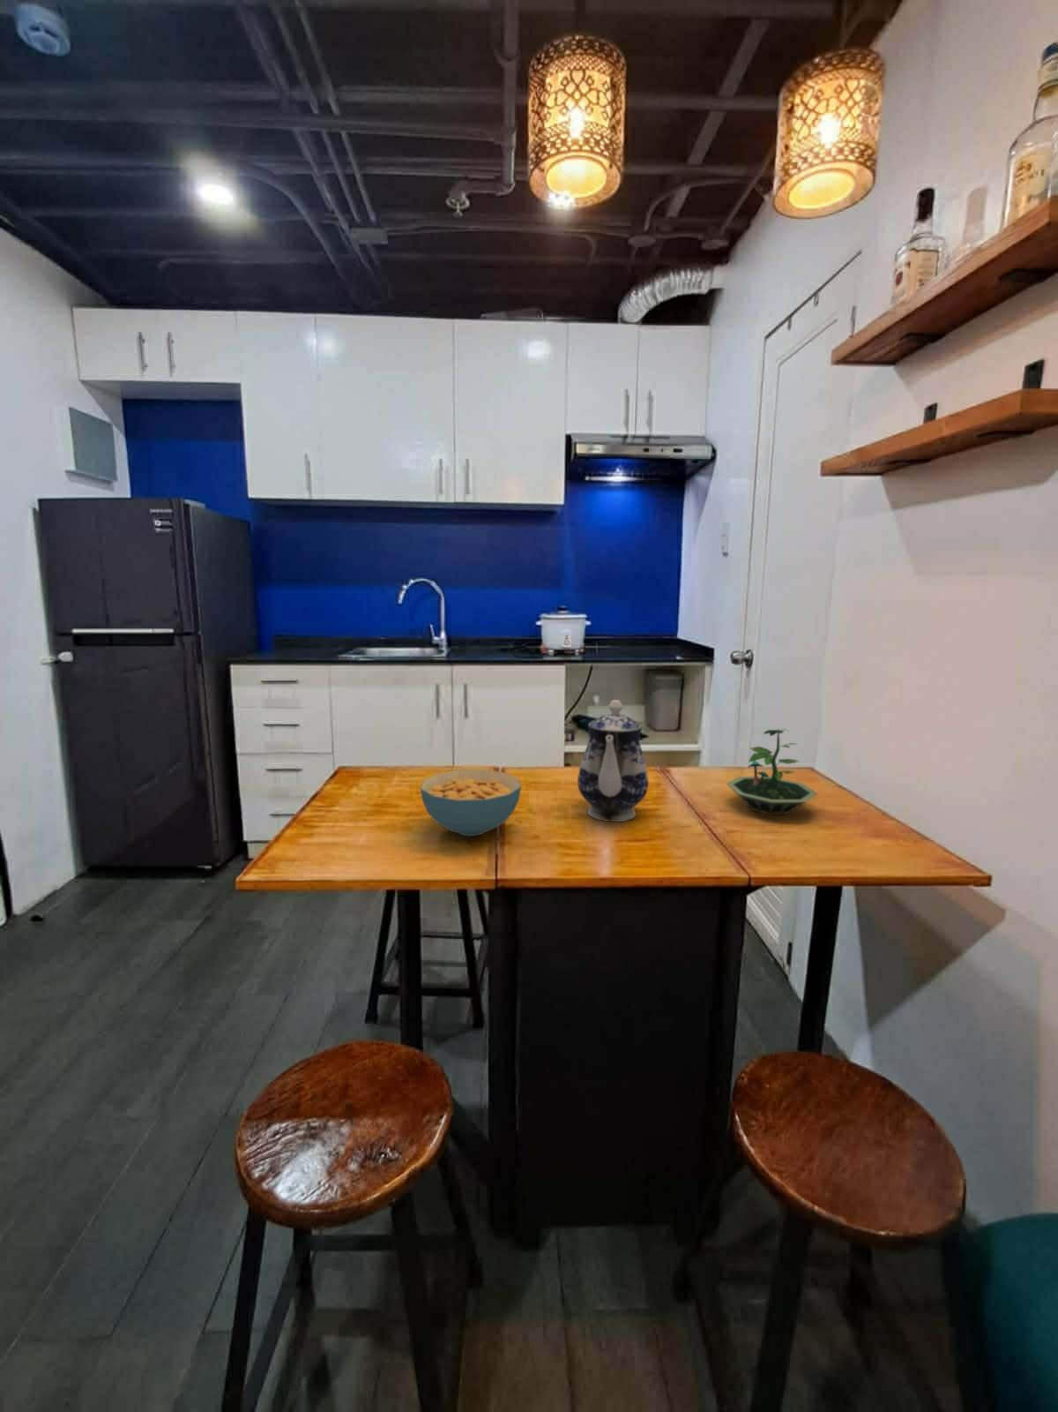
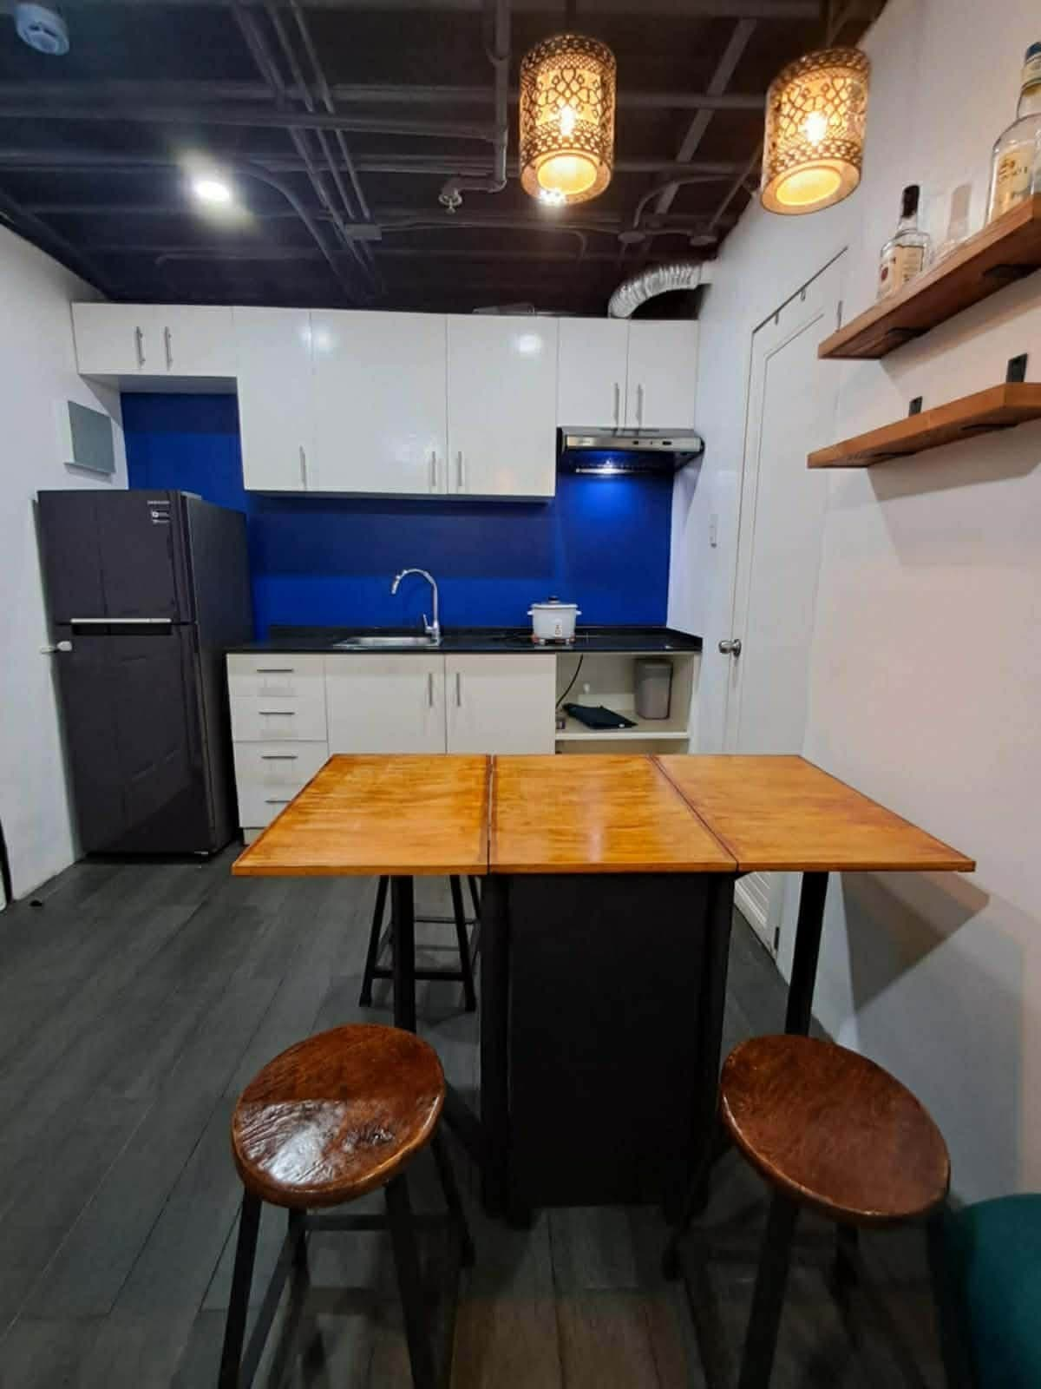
- terrarium (777, 743)
- cereal bowl (471, 806)
- teapot (613, 757)
